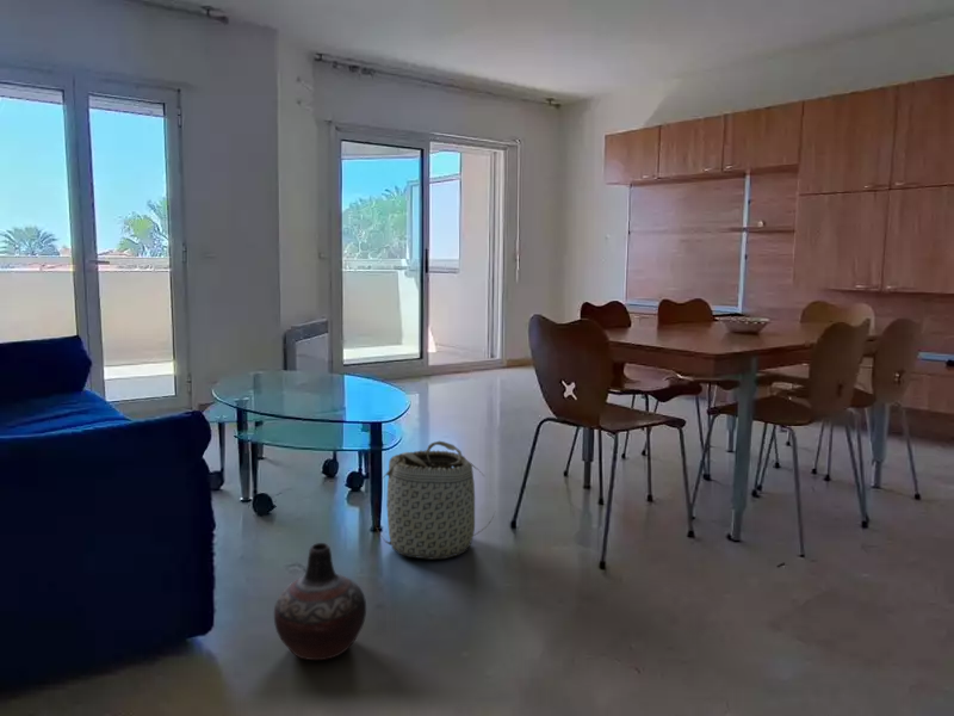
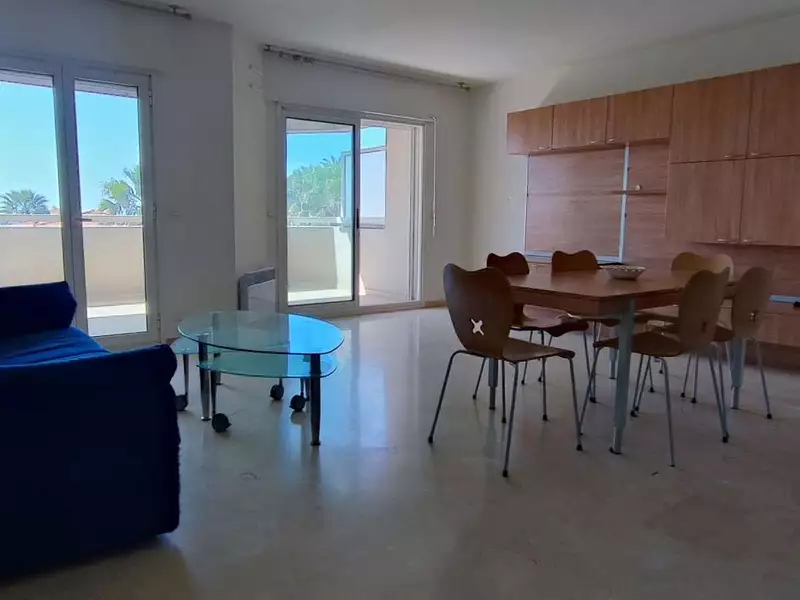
- vase (320, 597)
- basket (435, 496)
